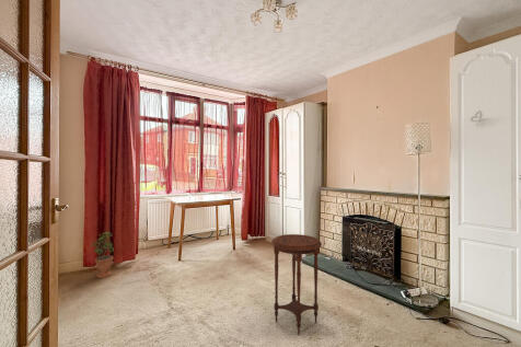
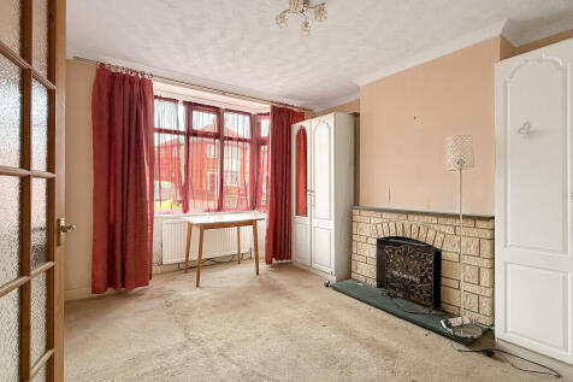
- side table (297, 280)
- potted plant (102, 253)
